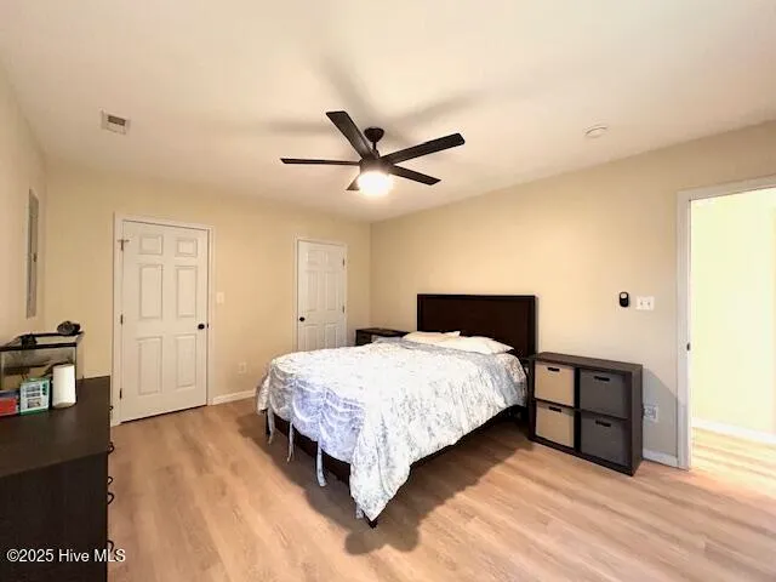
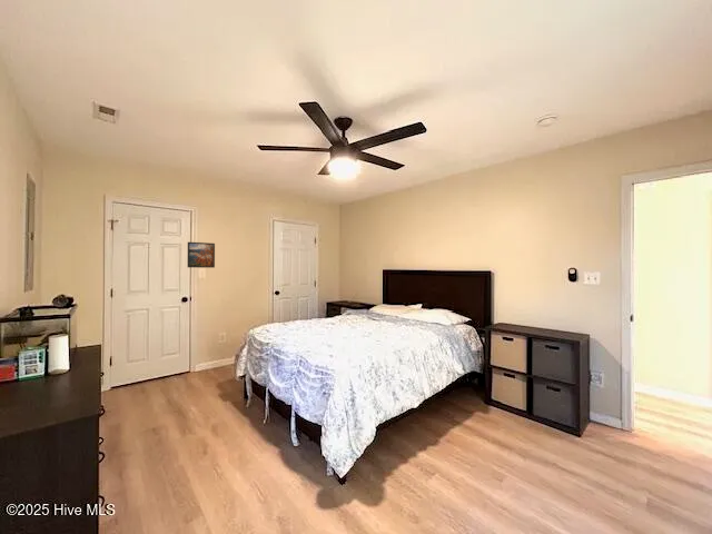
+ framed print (201, 255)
